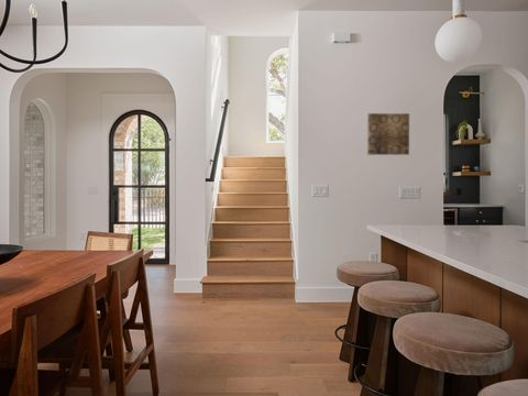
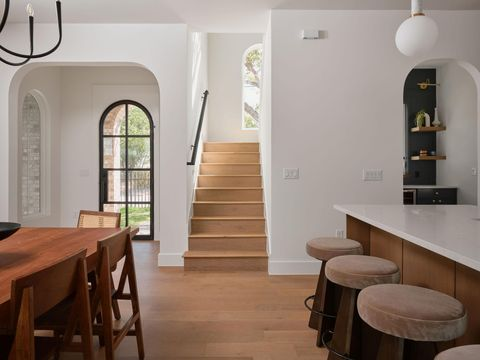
- wall art (388, 134)
